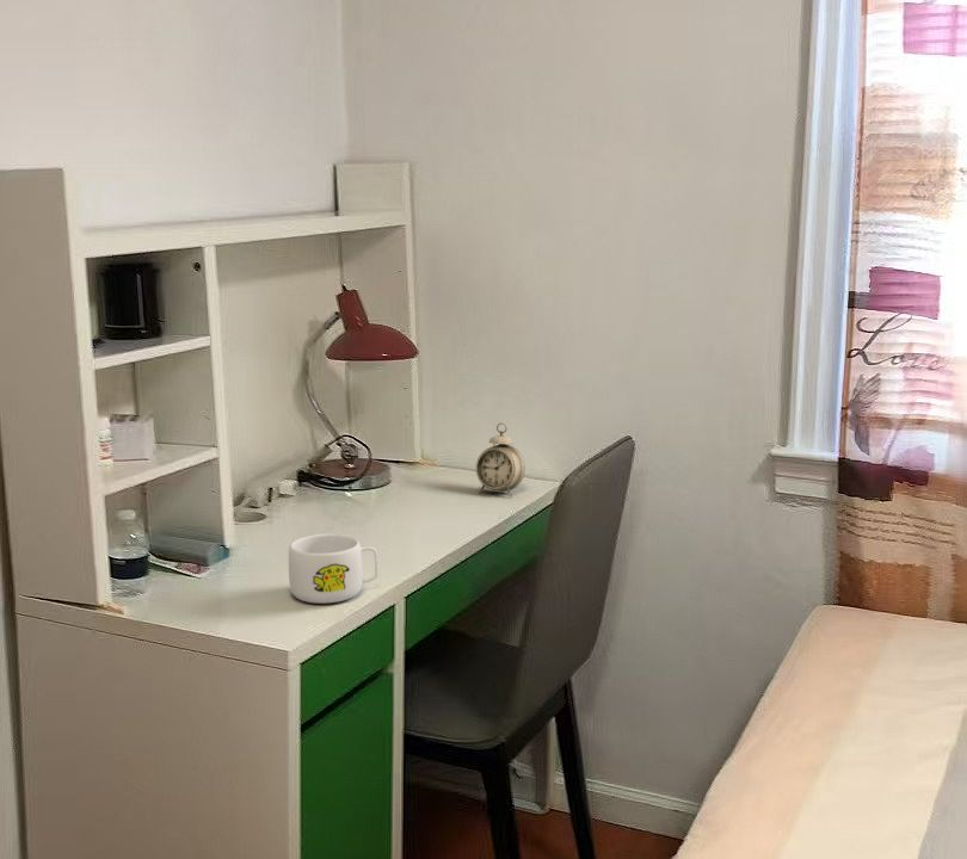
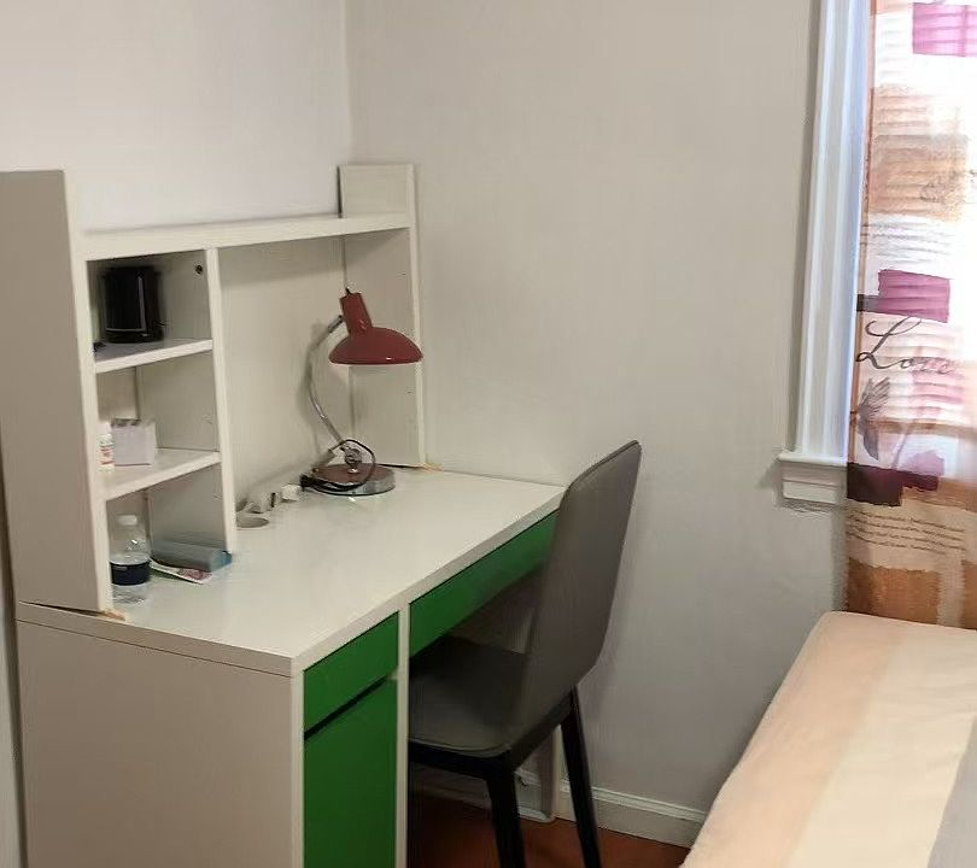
- alarm clock (499, 458)
- mug (326, 568)
